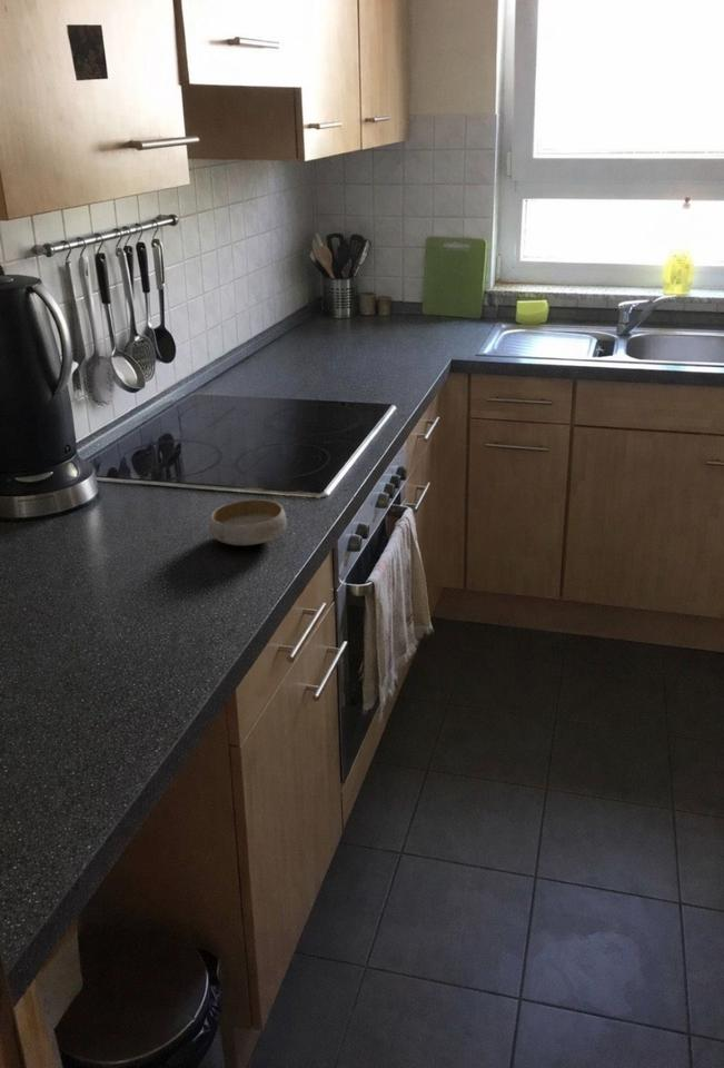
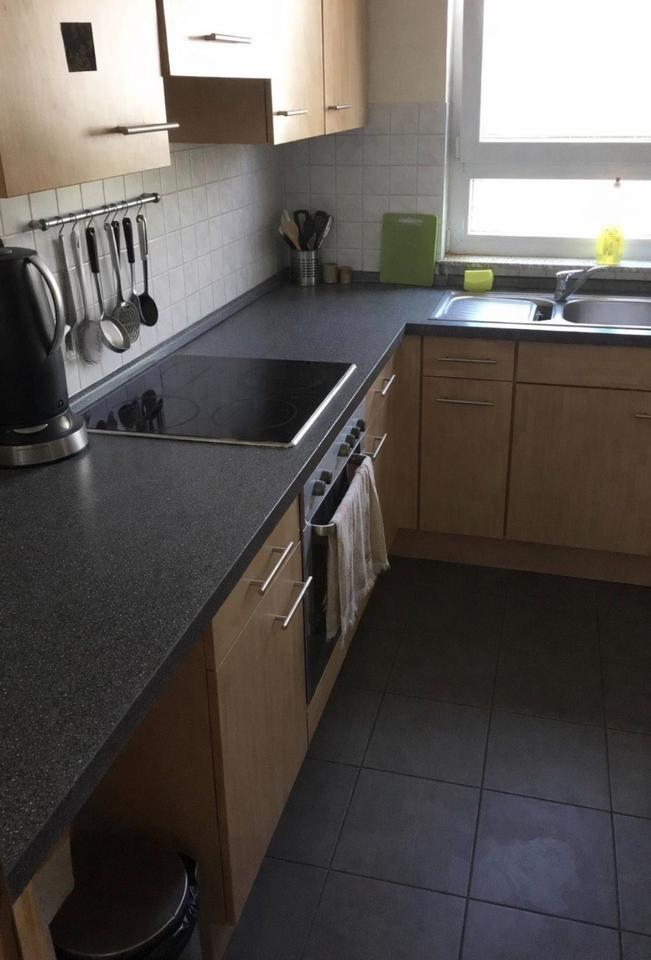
- bowl (248, 525)
